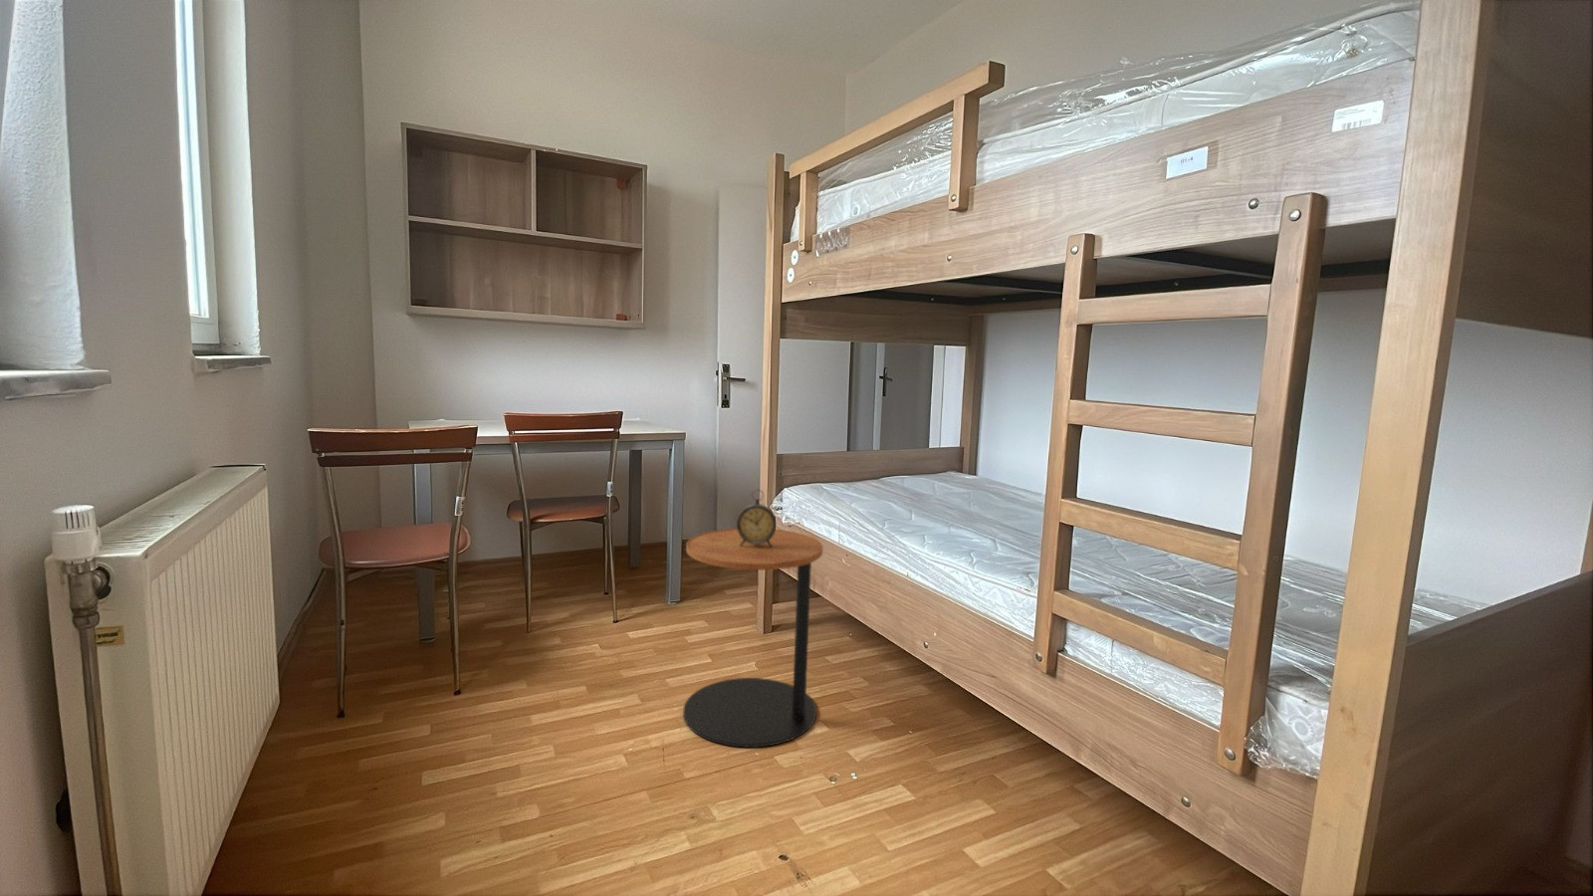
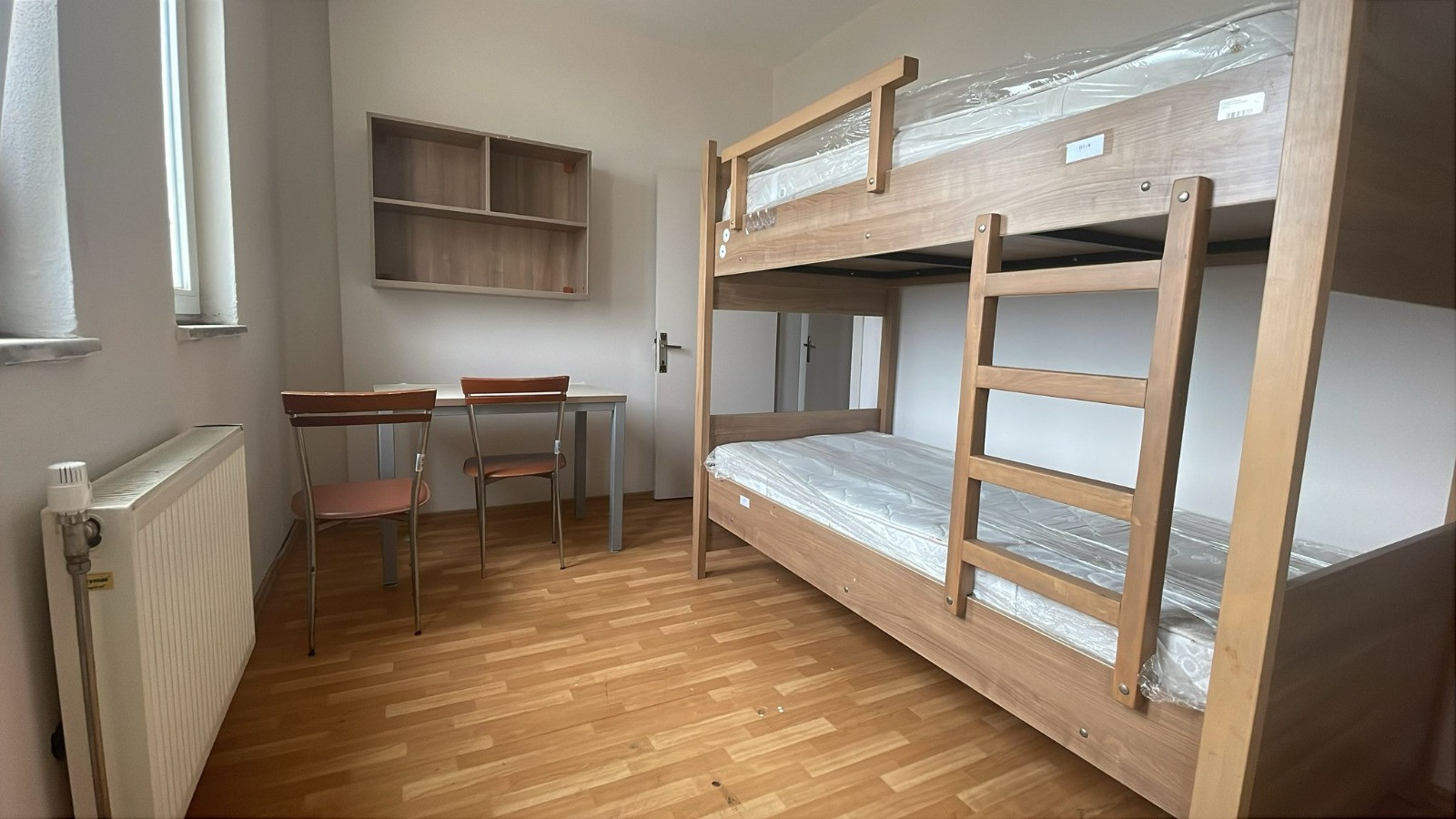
- side table (794, 636)
- alarm clock (757, 515)
